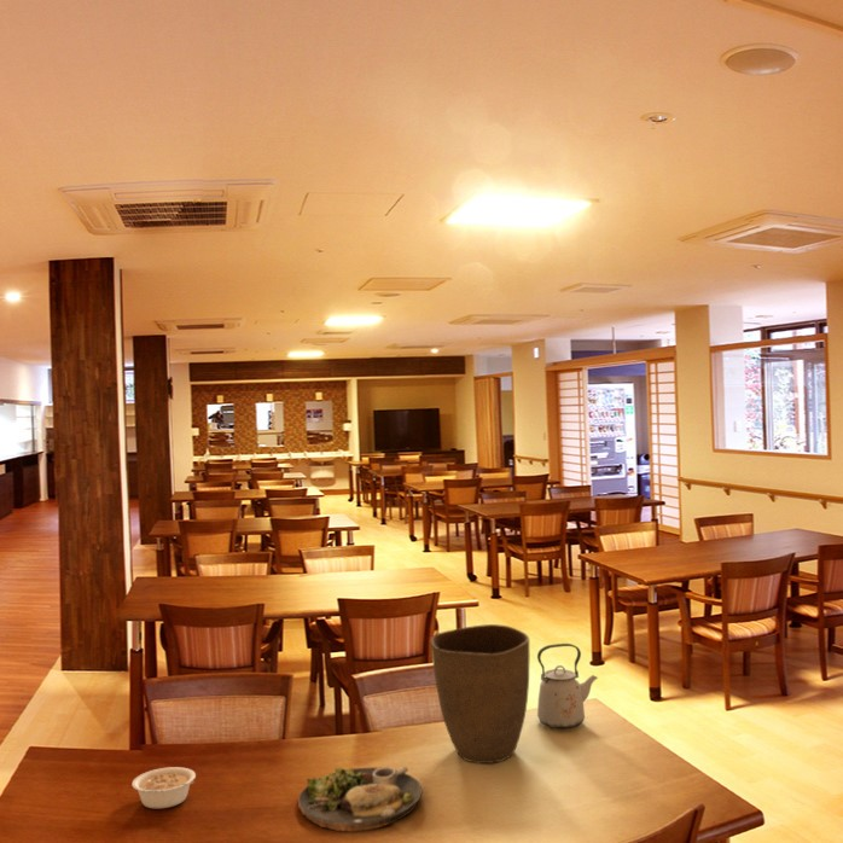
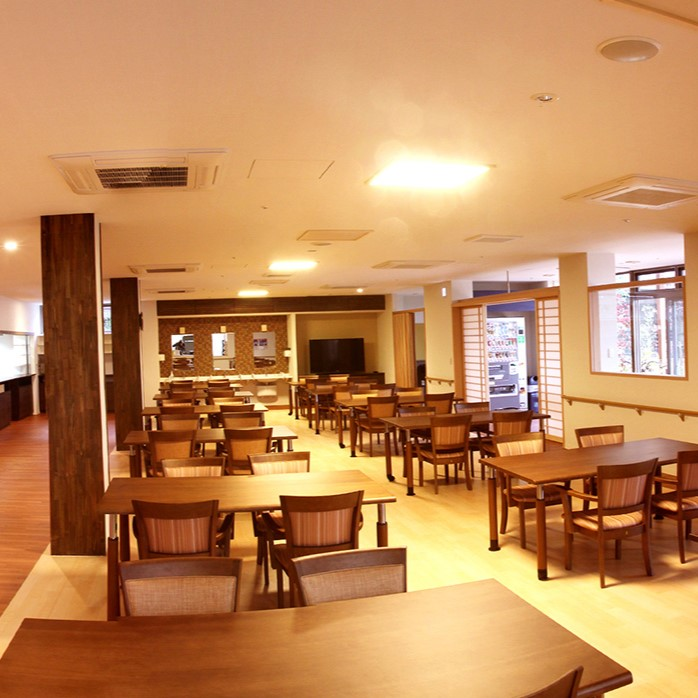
- legume (167, 786)
- kettle (568, 682)
- vase (482, 693)
- dinner plate (360, 786)
